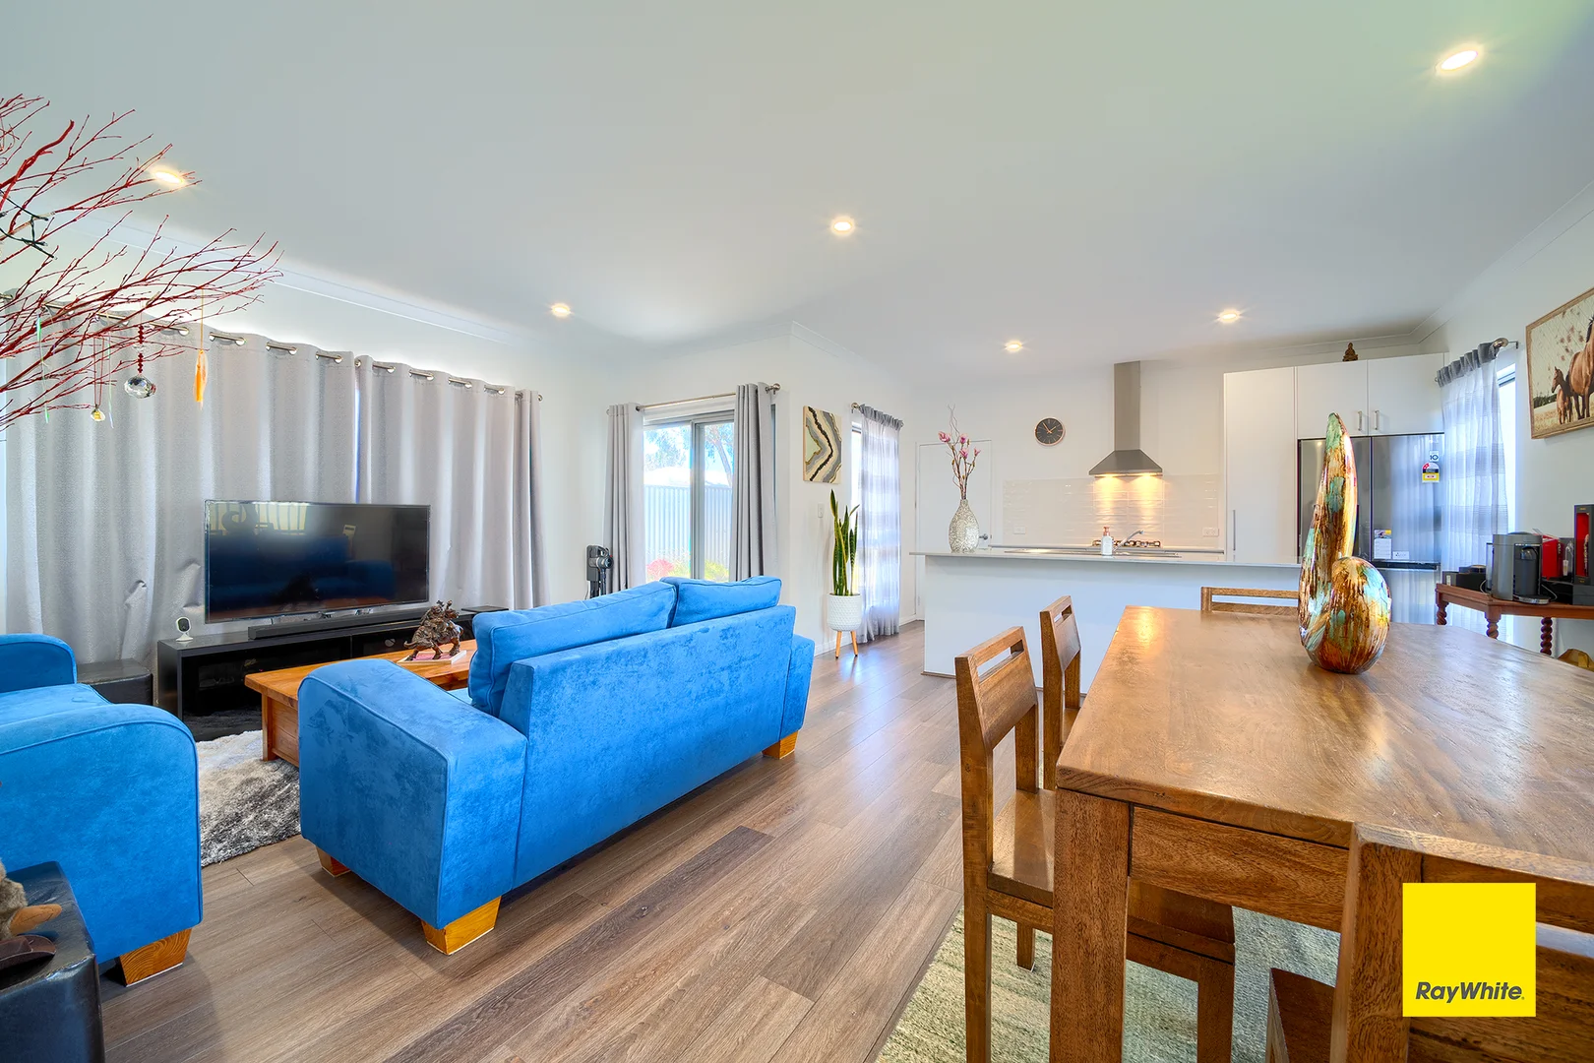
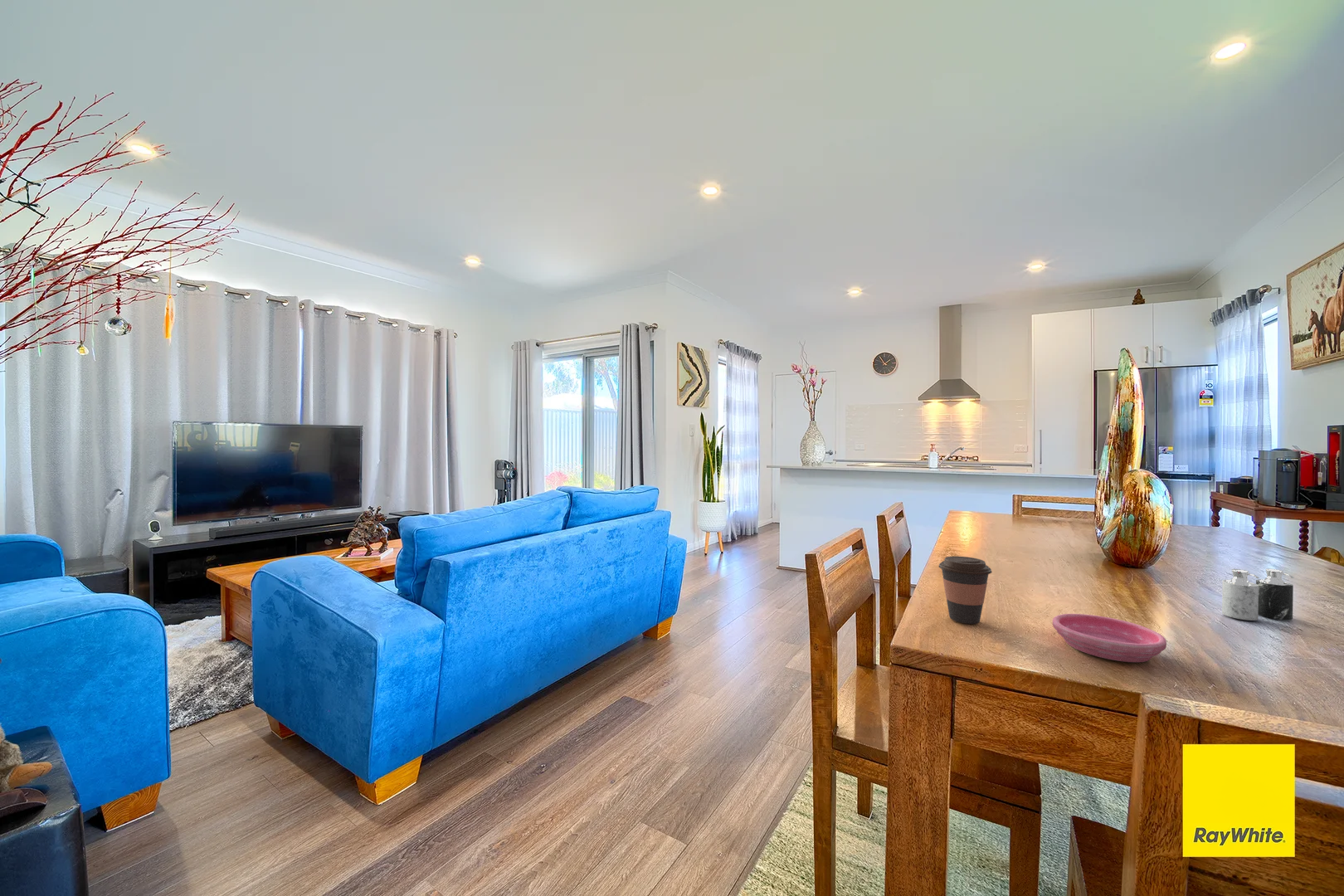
+ coffee cup (964, 589)
+ candle (1259, 593)
+ saucer (1106, 638)
